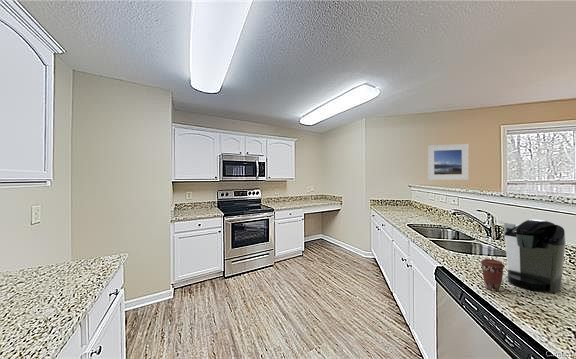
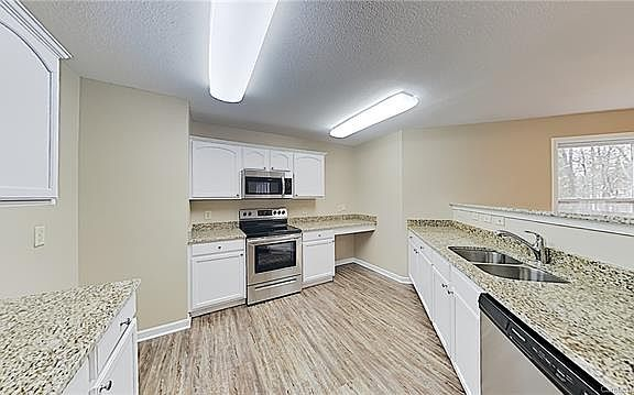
- coffee cup (492, 274)
- coffee maker (521, 248)
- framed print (447, 162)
